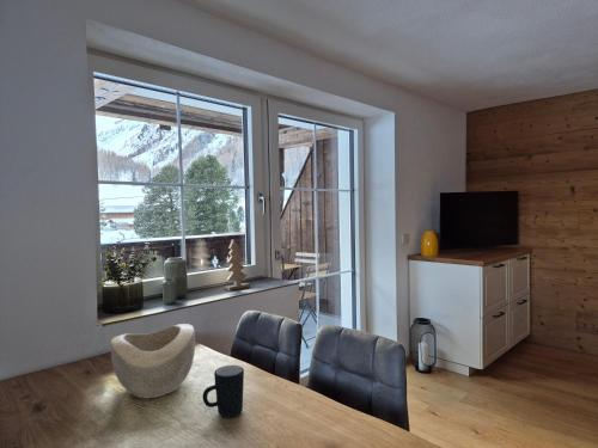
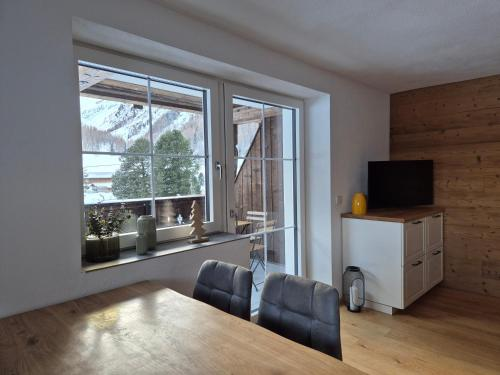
- decorative bowl (154, 360)
- mug (222, 393)
